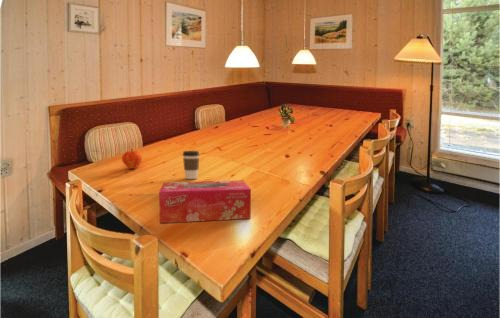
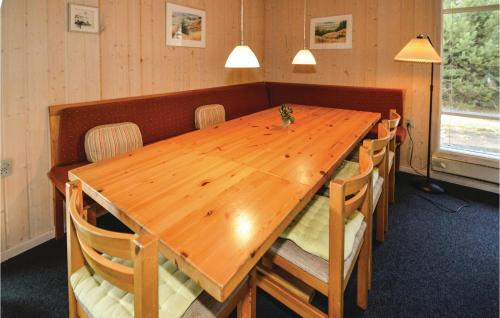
- fruit (132, 158)
- tissue box (205, 199)
- coffee cup (191, 164)
